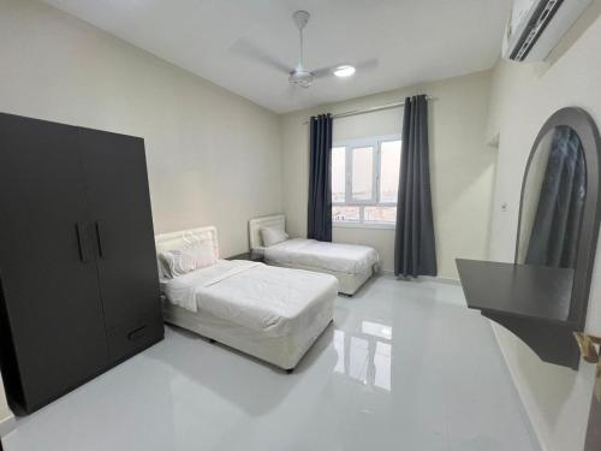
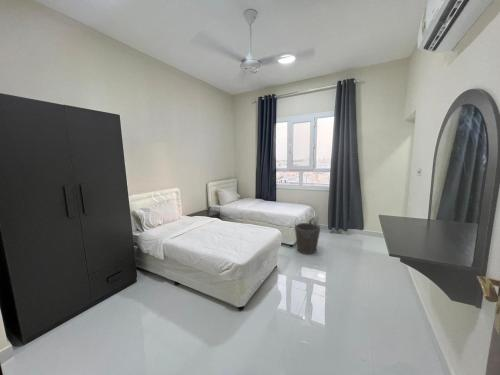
+ waste bin (306, 238)
